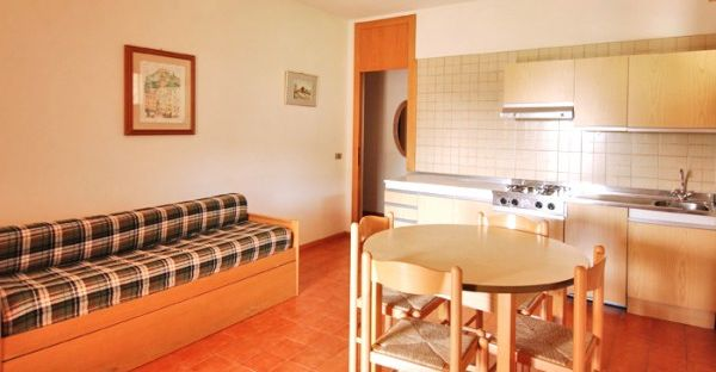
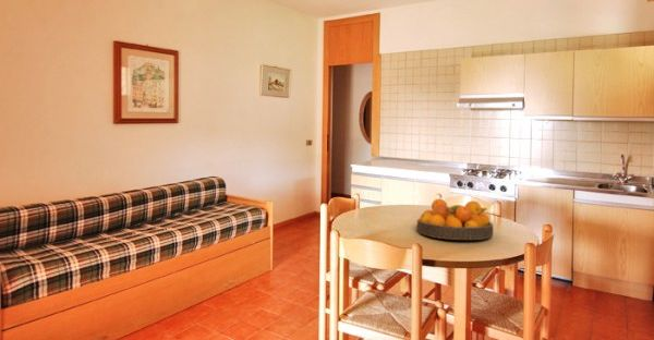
+ fruit bowl (453, 217)
